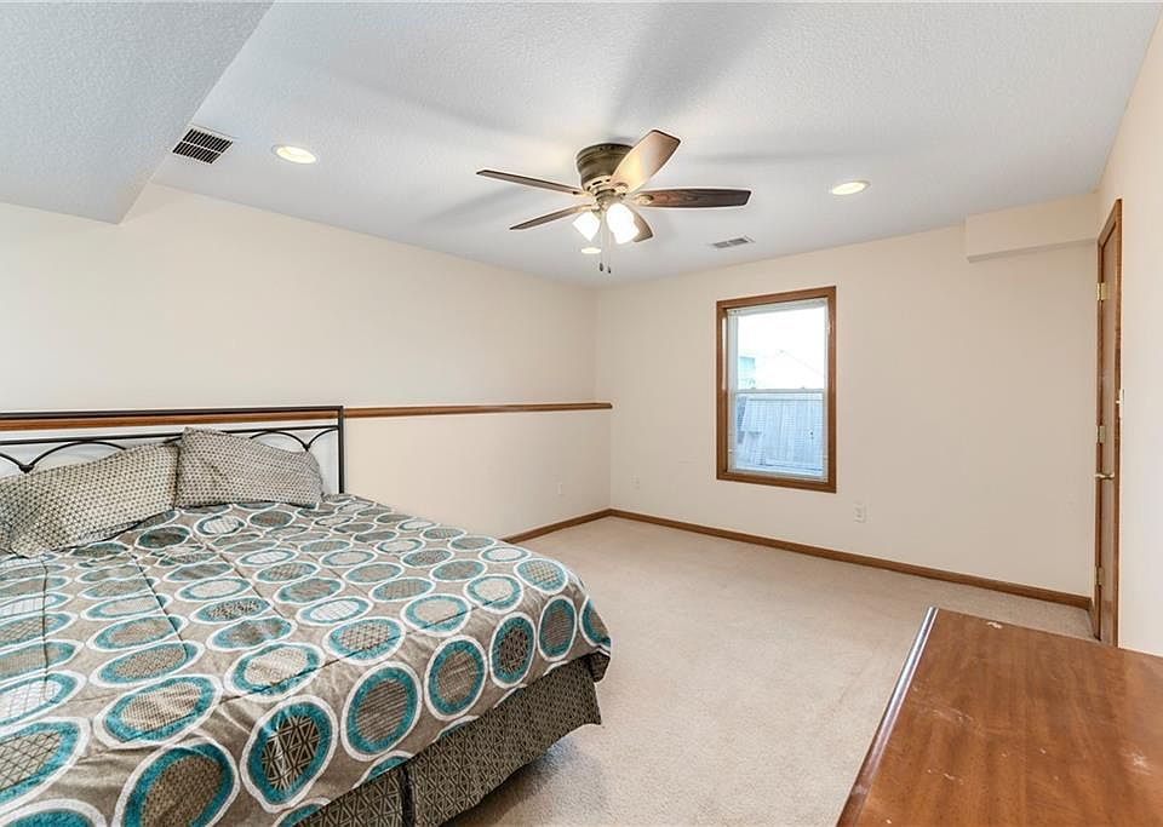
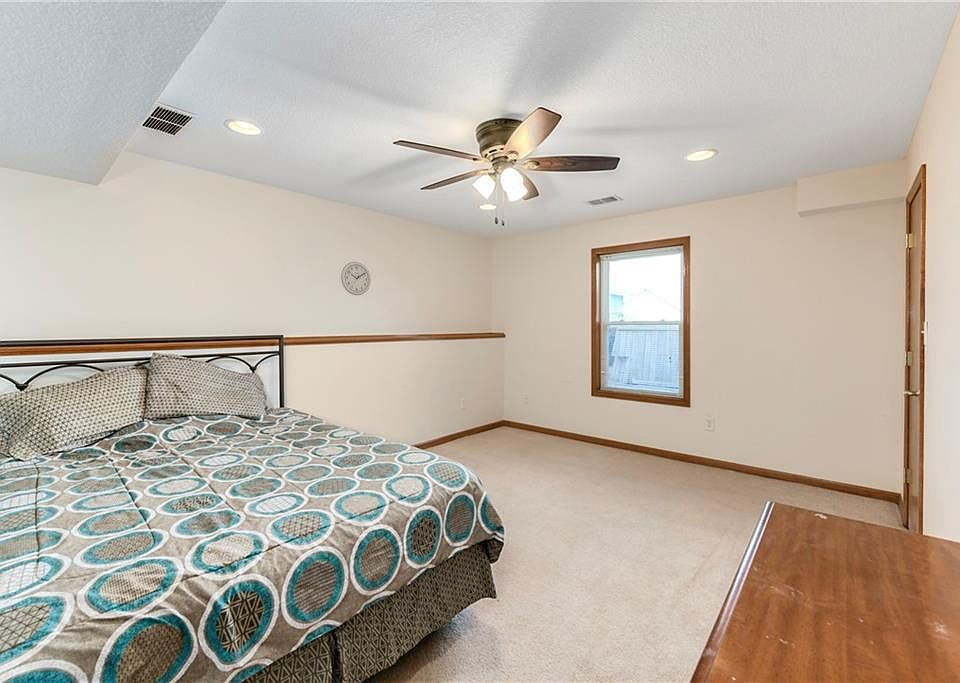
+ wall clock (356, 278)
